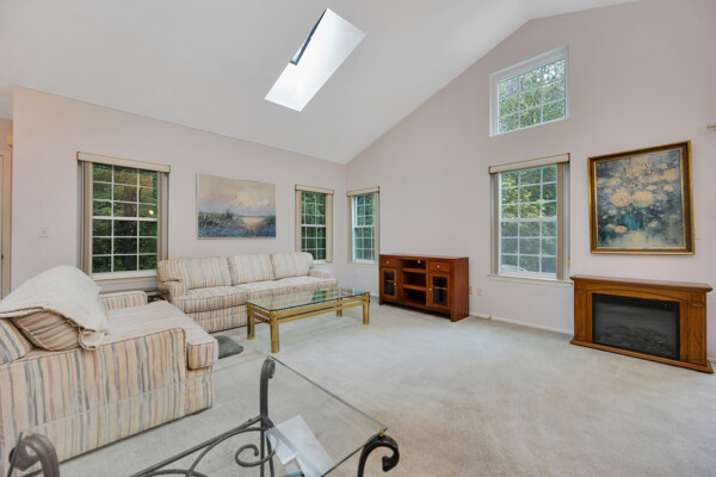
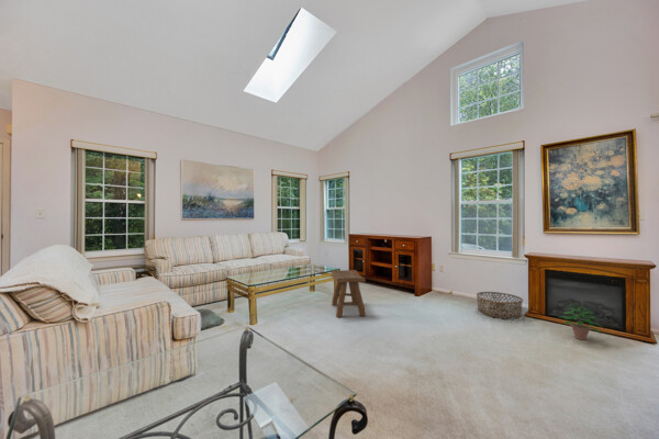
+ potted plant (581, 320)
+ stool (347, 293)
+ basket (499, 304)
